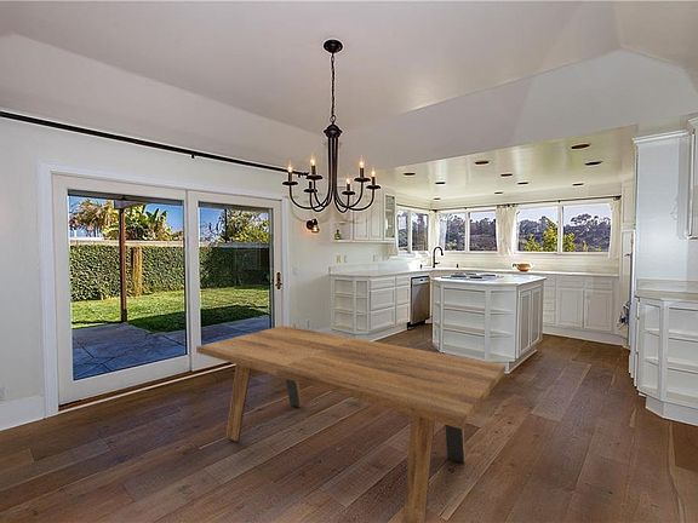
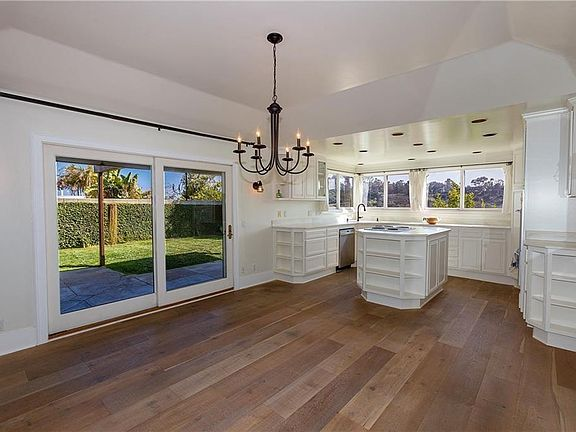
- dining table (341, 393)
